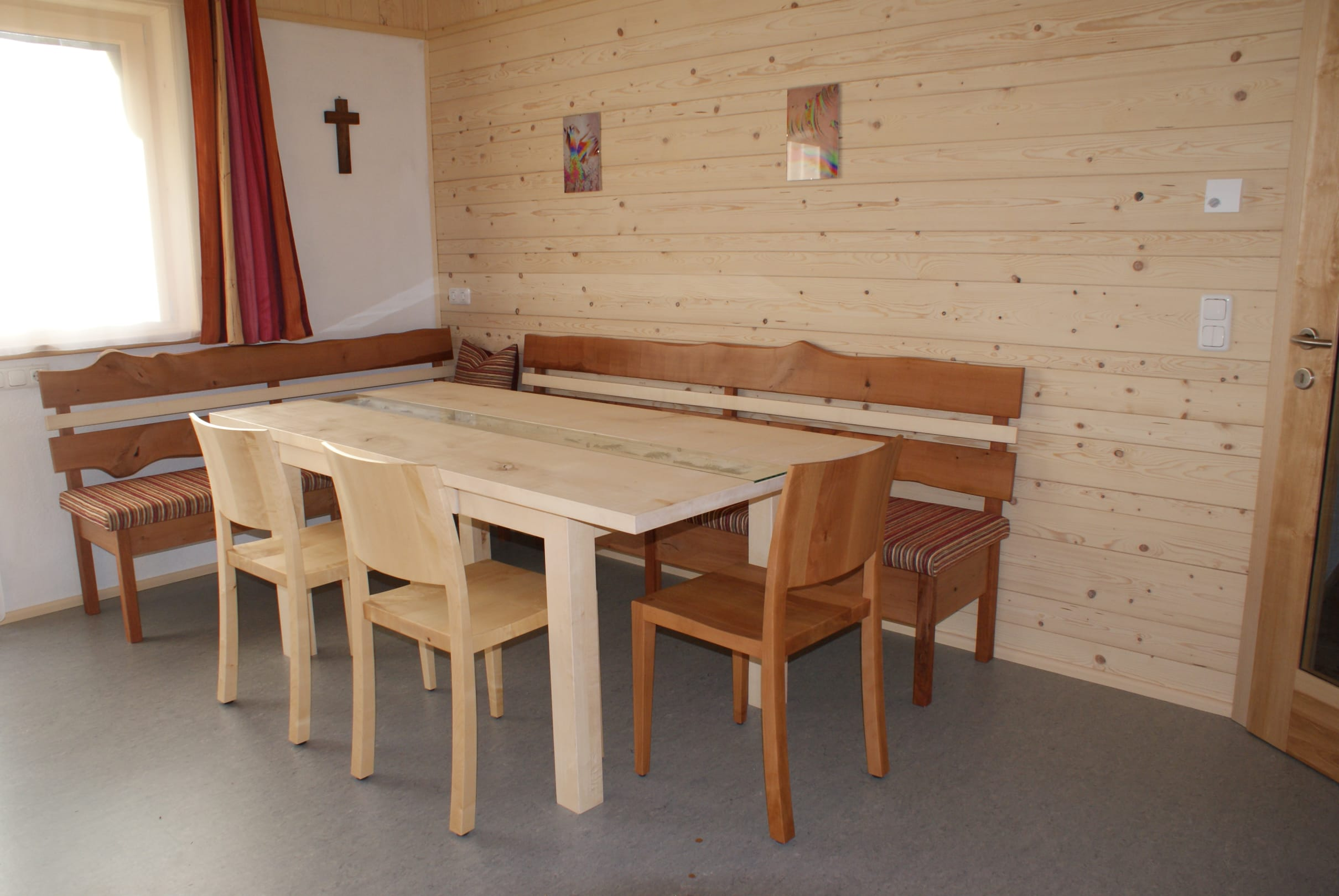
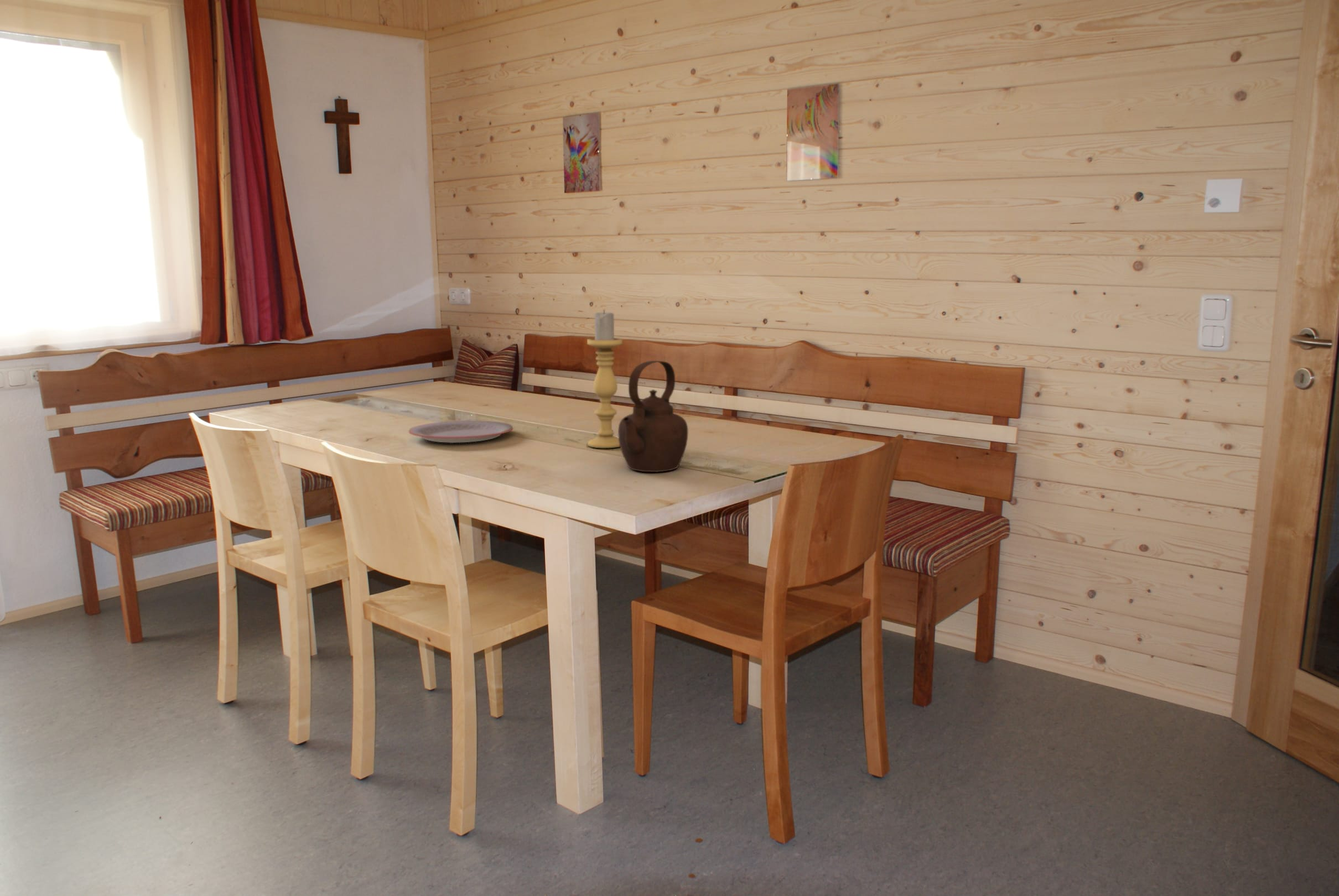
+ candle holder (605, 378)
+ teapot (648, 416)
+ plate (461, 432)
